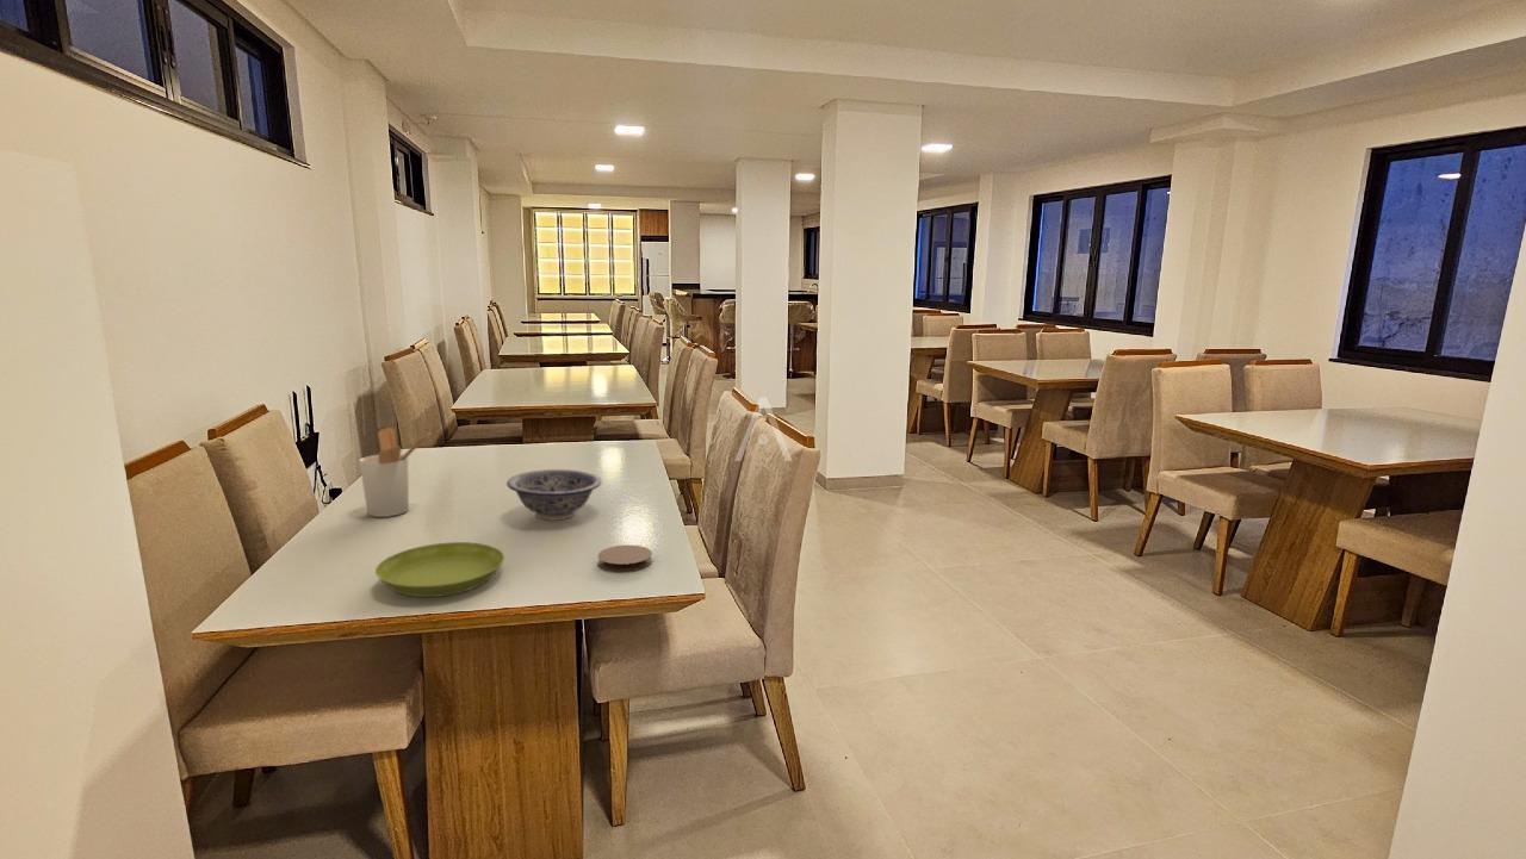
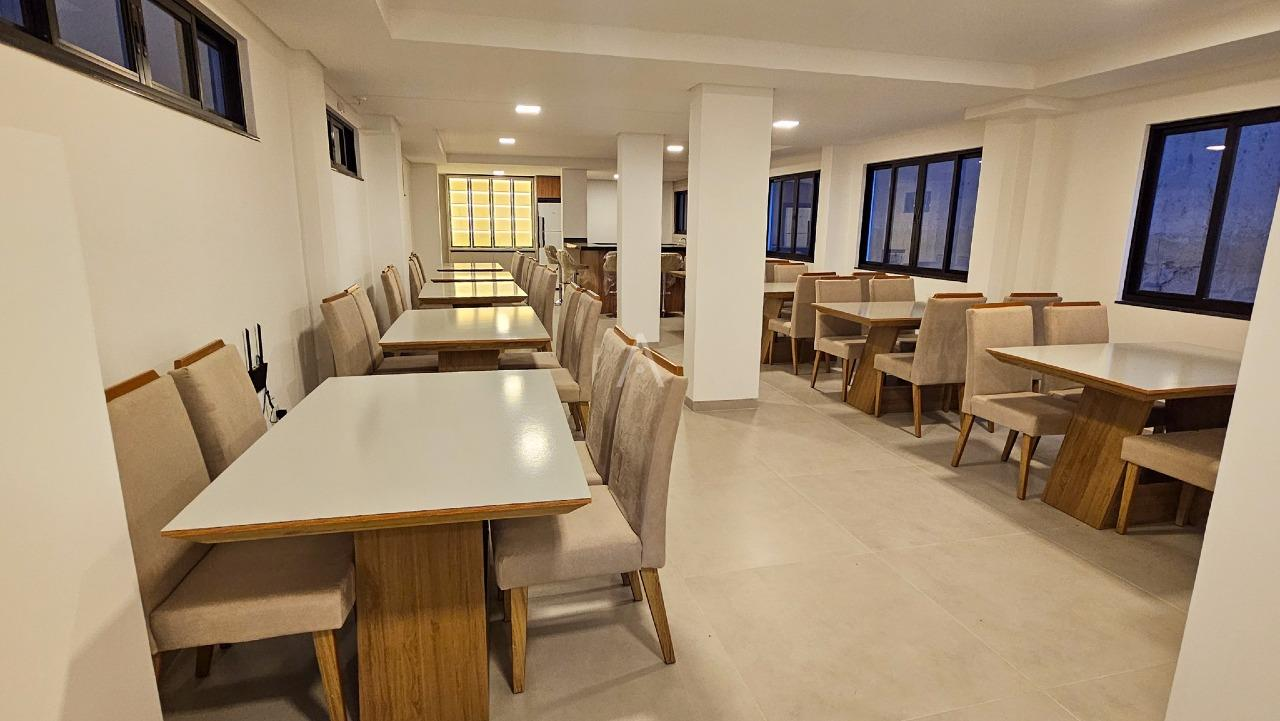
- bowl (554, 497)
- utensil holder (397, 471)
- coaster (625, 558)
- saucer (441, 569)
